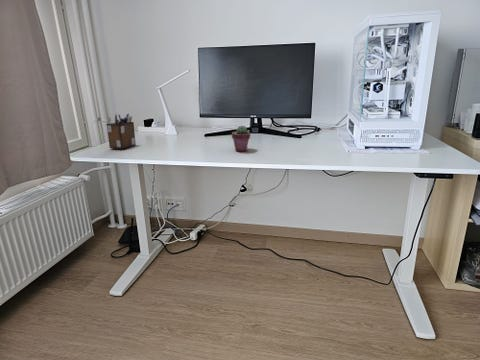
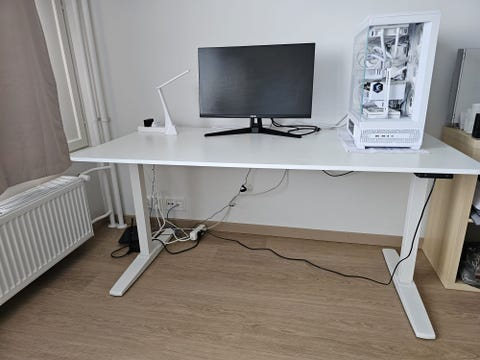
- desk organizer (121, 130)
- potted succulent (241, 137)
